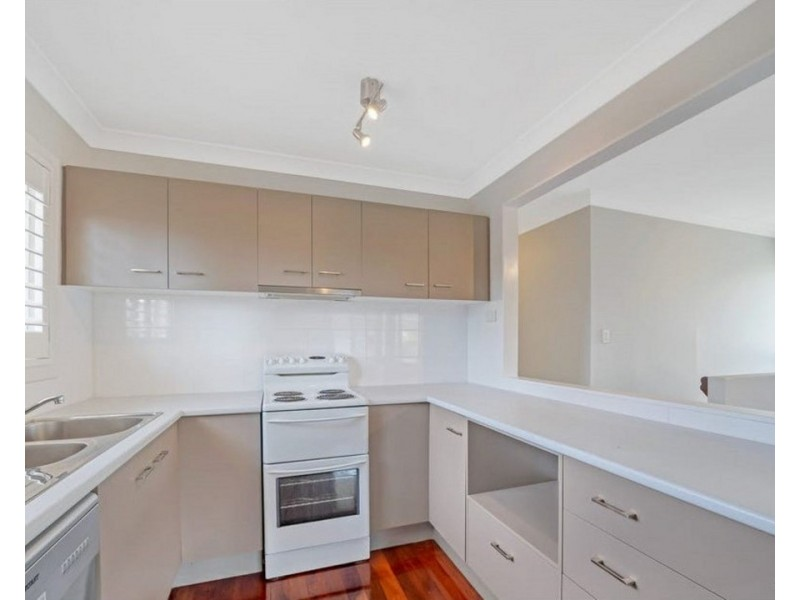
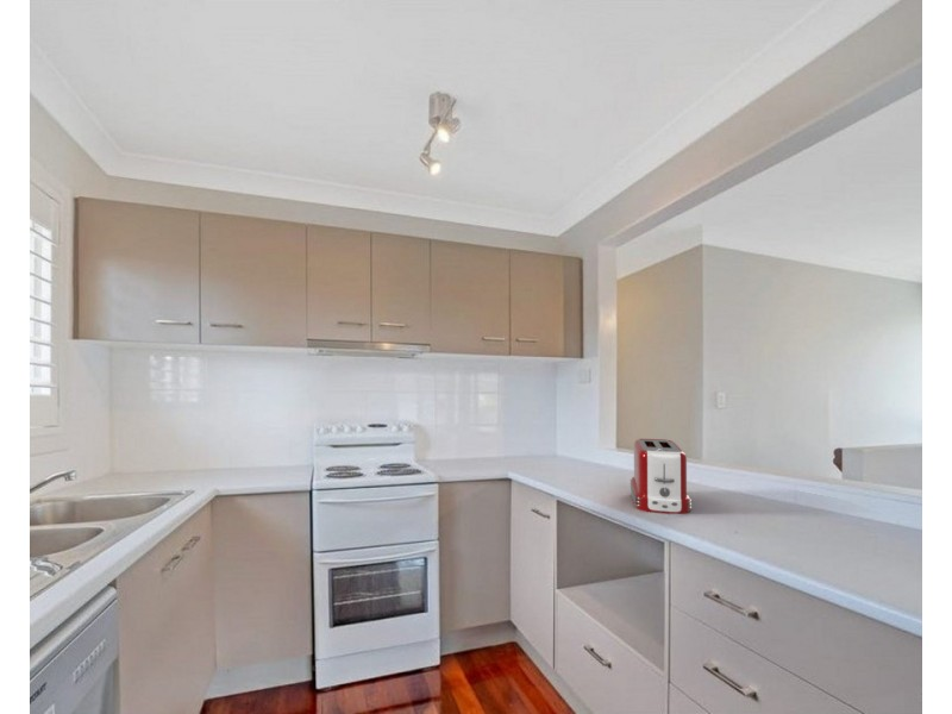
+ toaster (658, 472)
